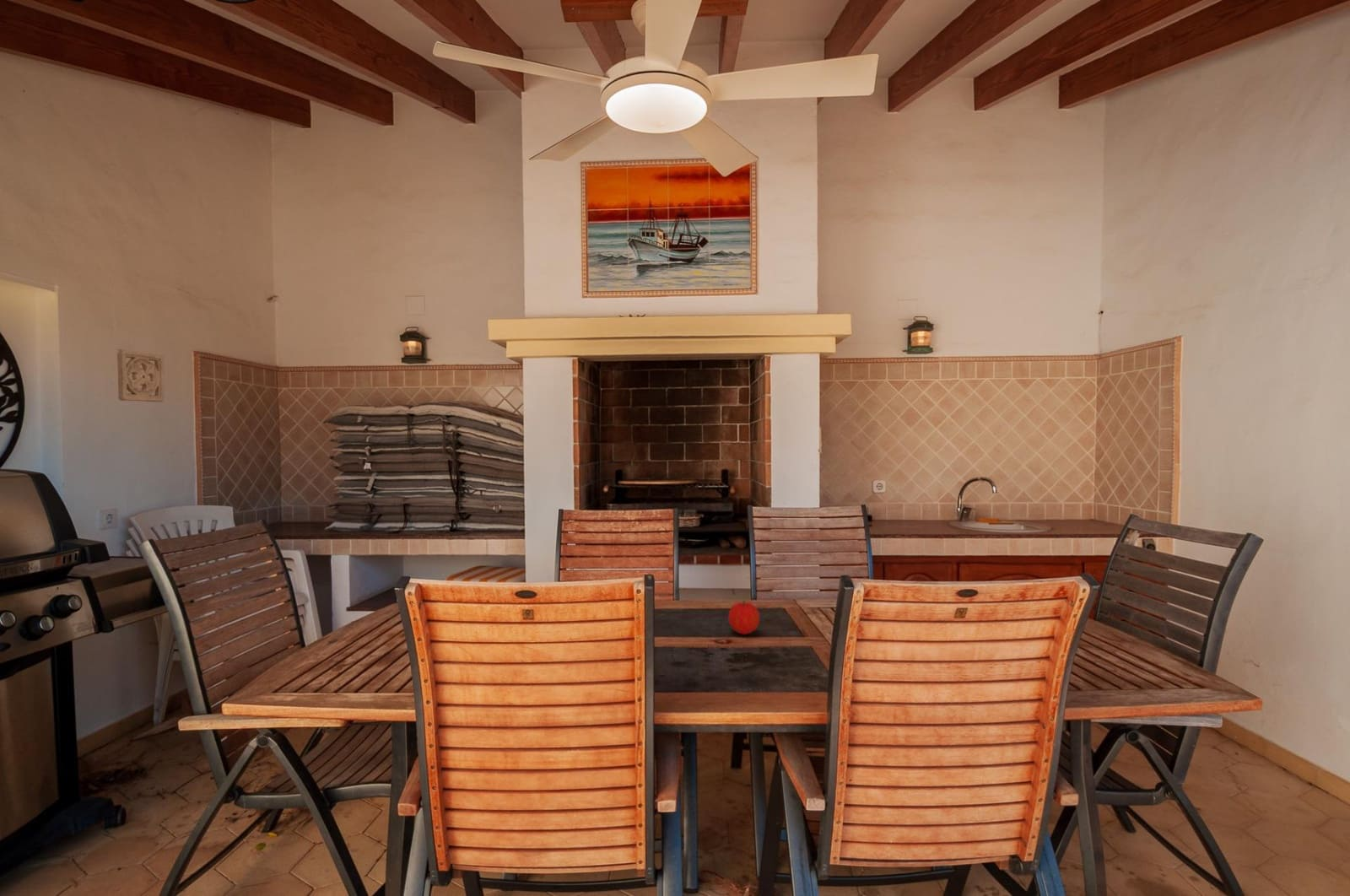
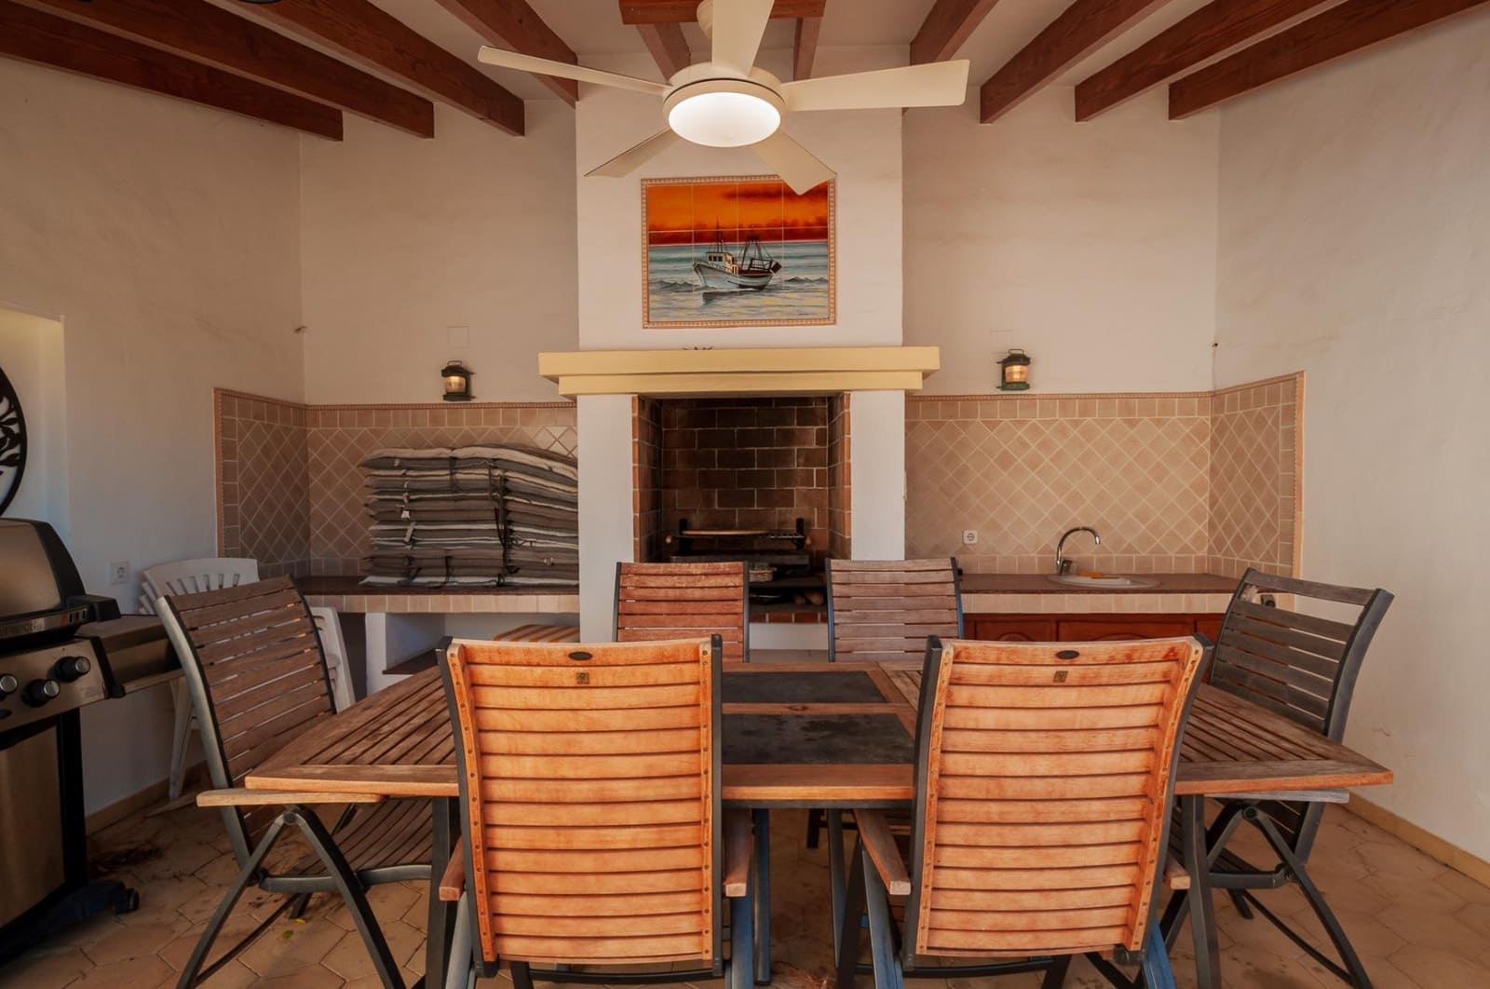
- wall ornament (141, 376)
- fruit (743, 617)
